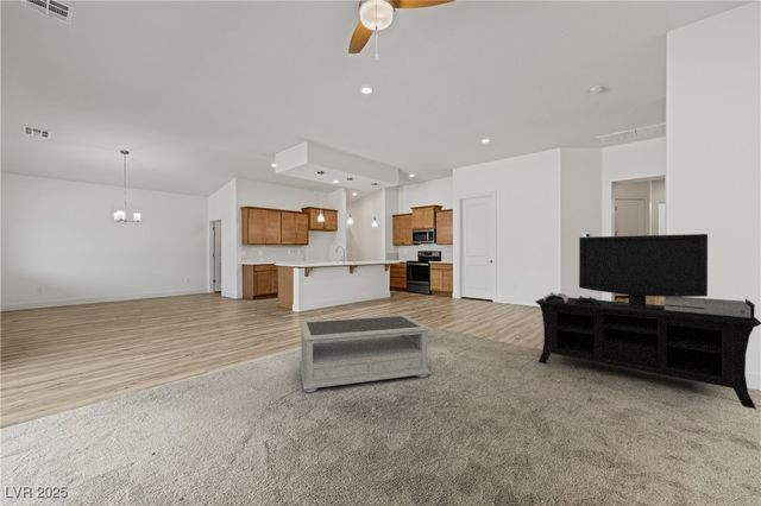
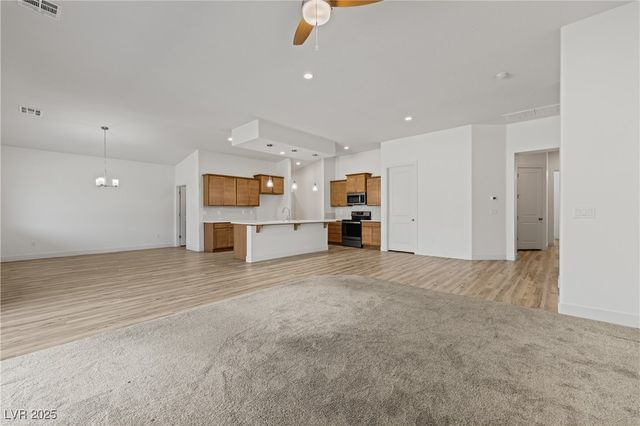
- coffee table (361, 348)
- media console (630, 305)
